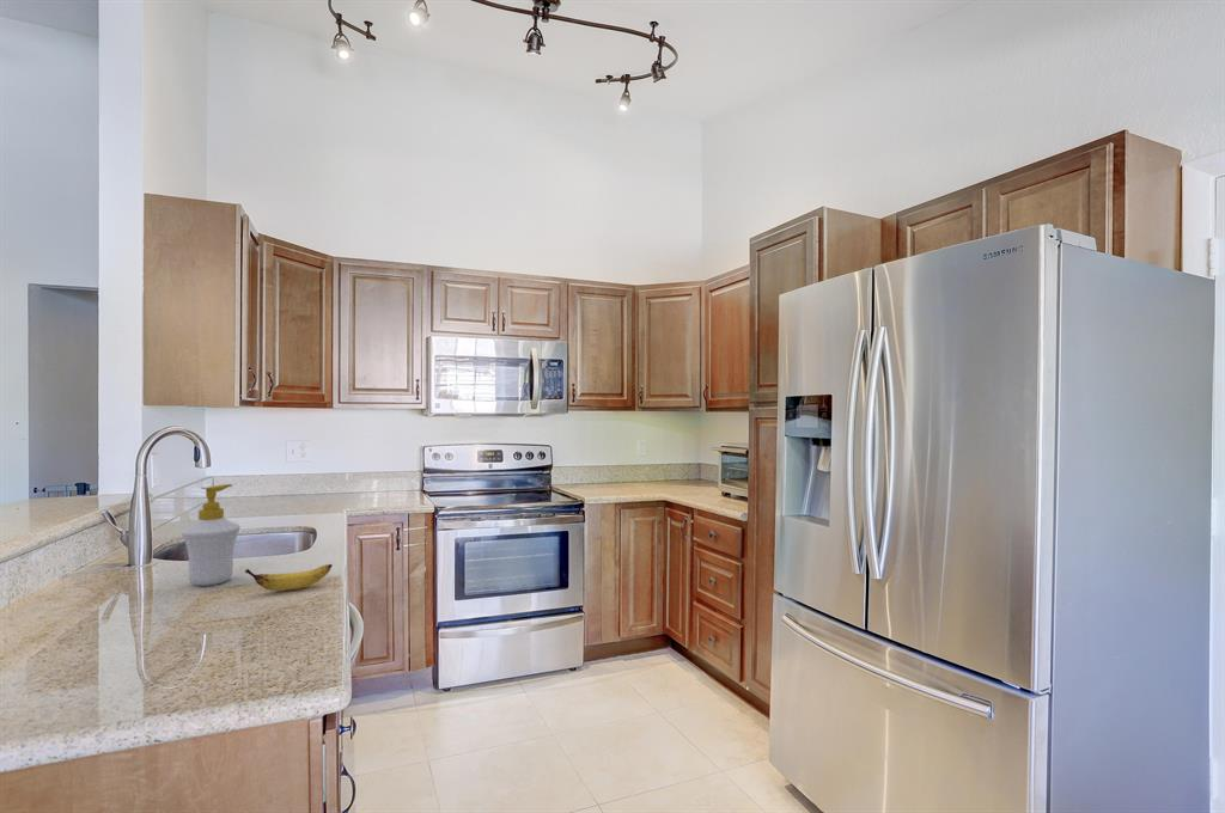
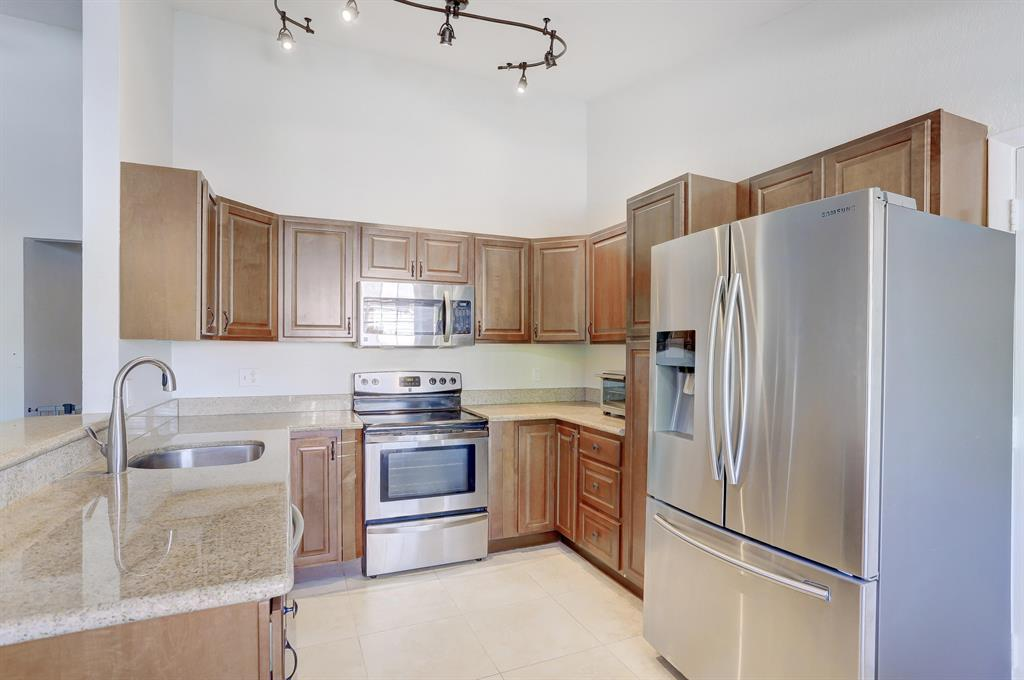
- soap bottle (211, 533)
- banana (290, 576)
